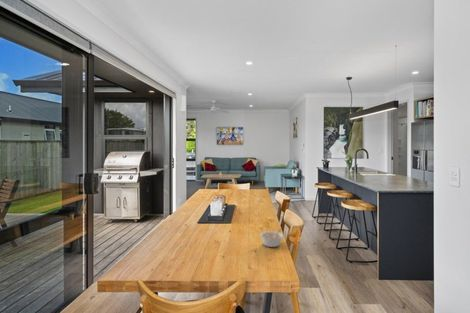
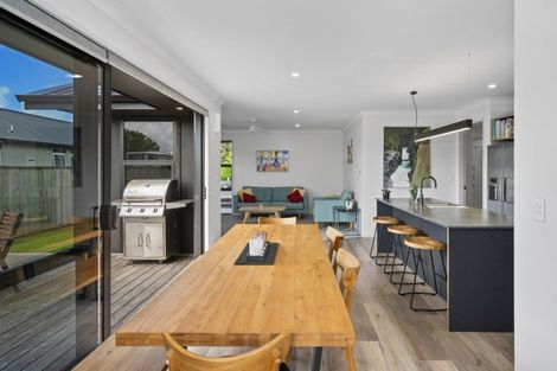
- legume (271, 238)
